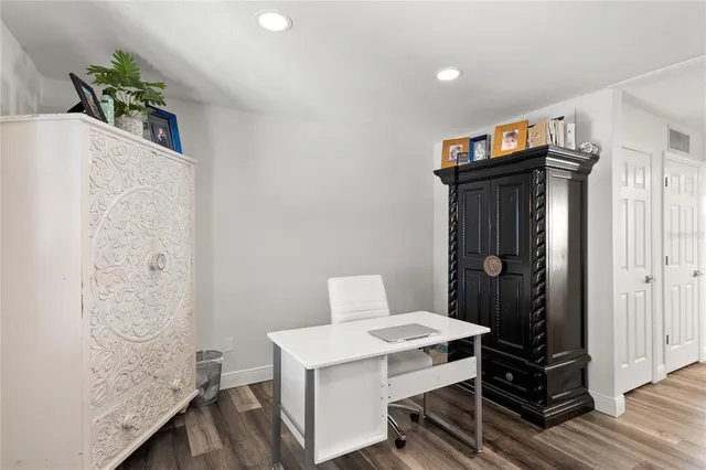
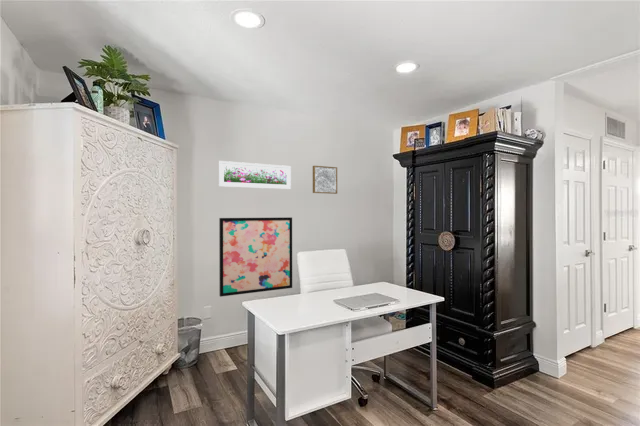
+ wall art (257, 254)
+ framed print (256, 175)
+ wall art (325, 180)
